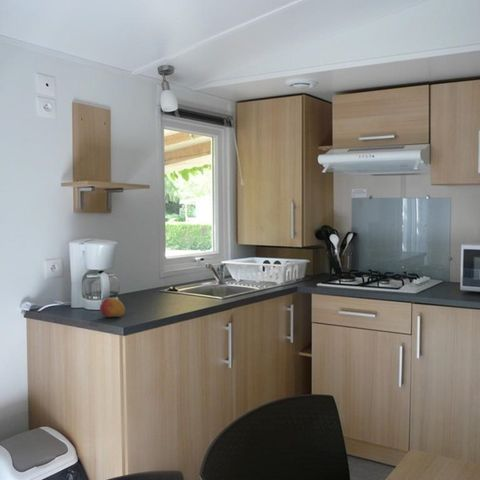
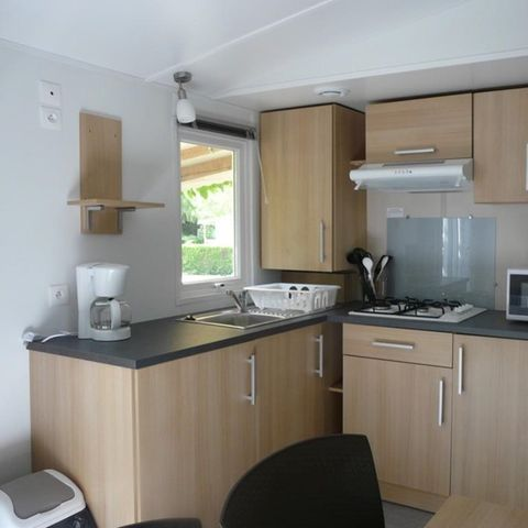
- fruit (112, 307)
